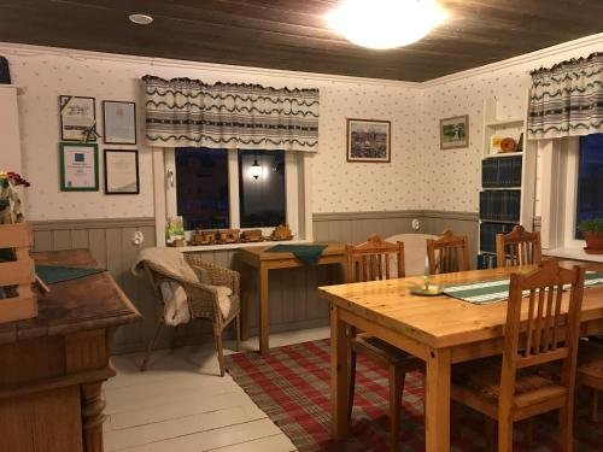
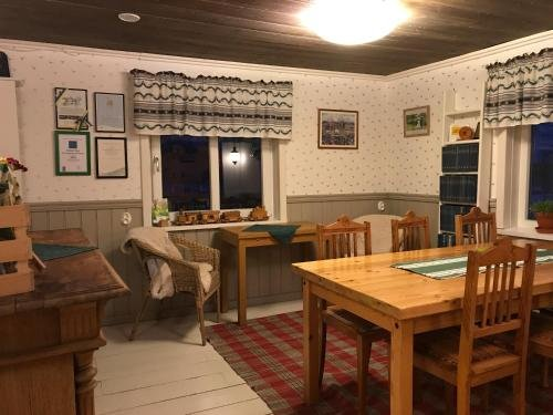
- candle holder (423, 275)
